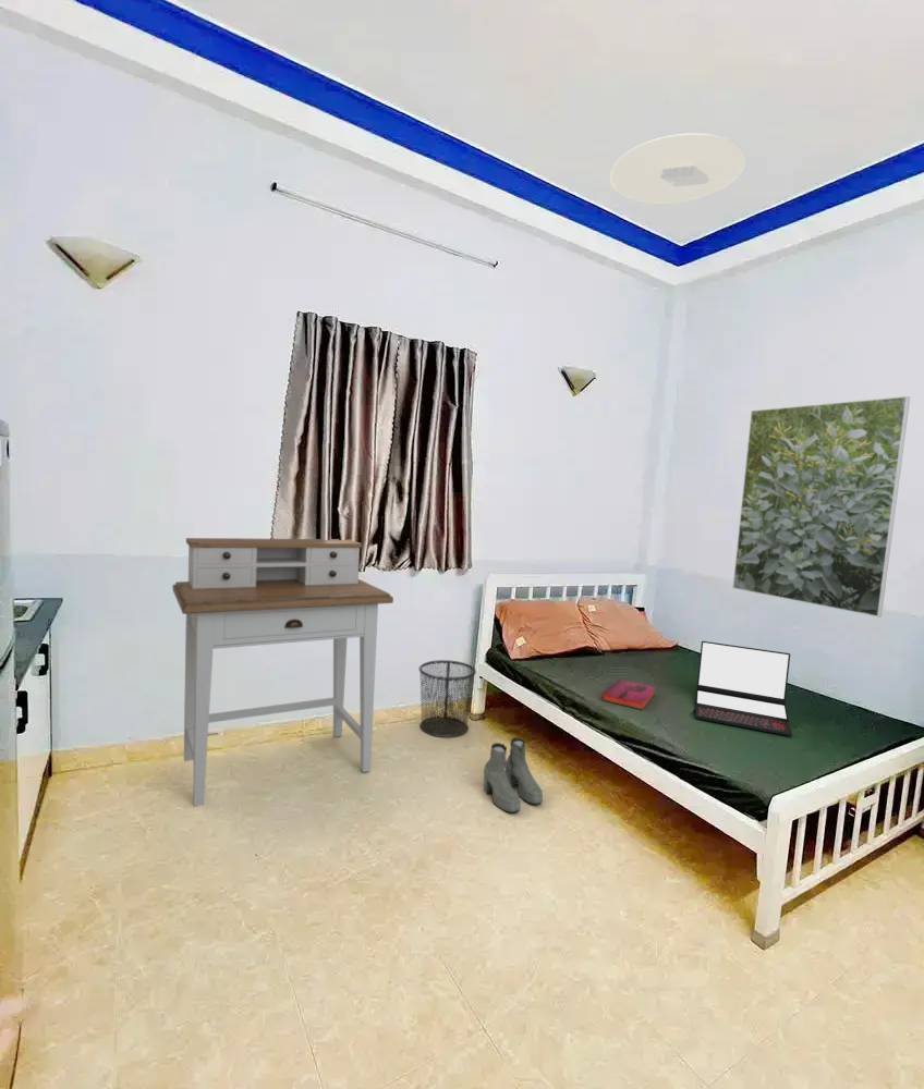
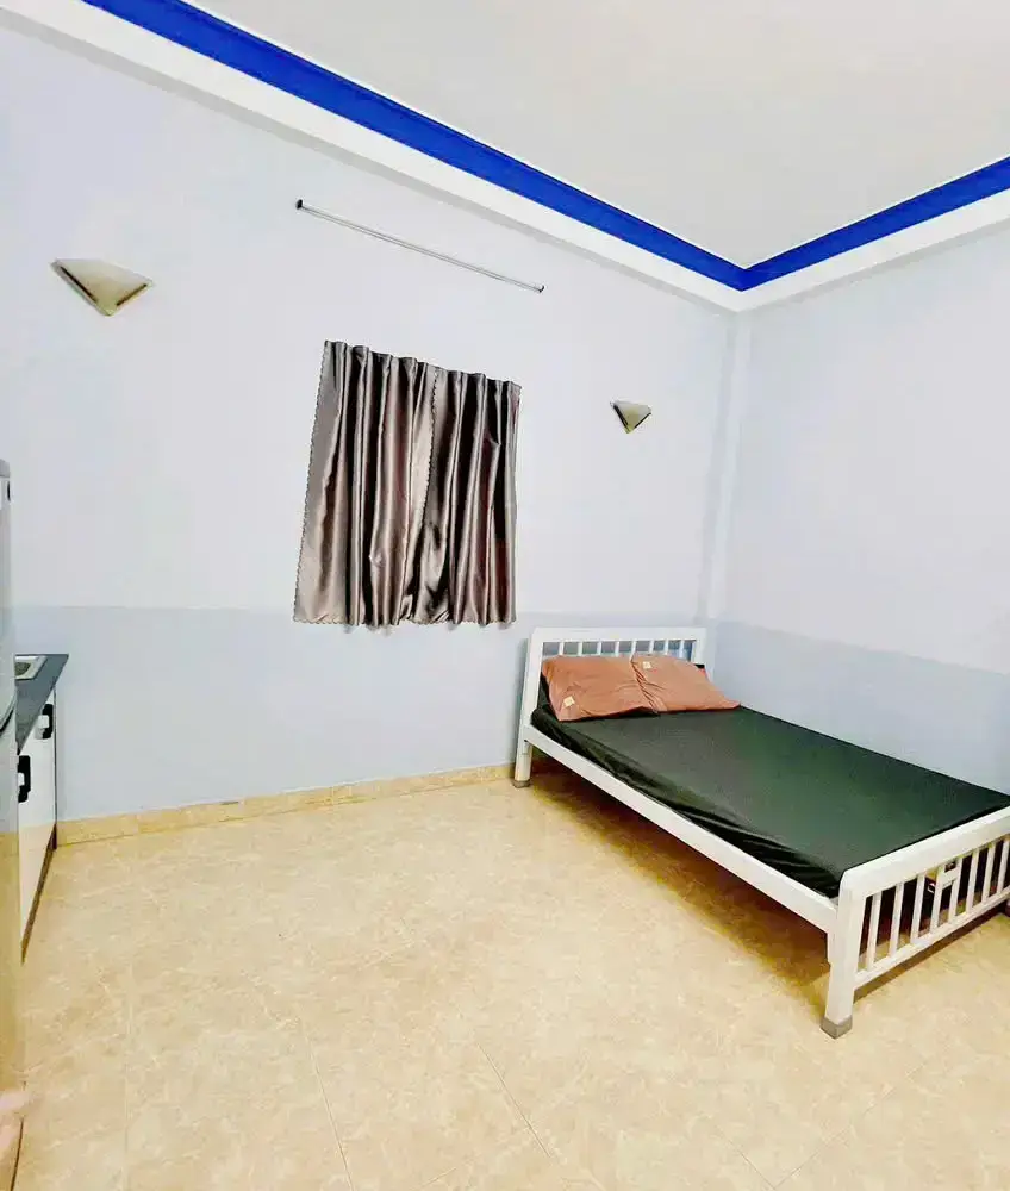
- boots (513, 771)
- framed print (810, 504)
- laptop (743, 685)
- waste bin (446, 698)
- ceiling light (676, 166)
- hardback book (629, 693)
- desk (281, 643)
